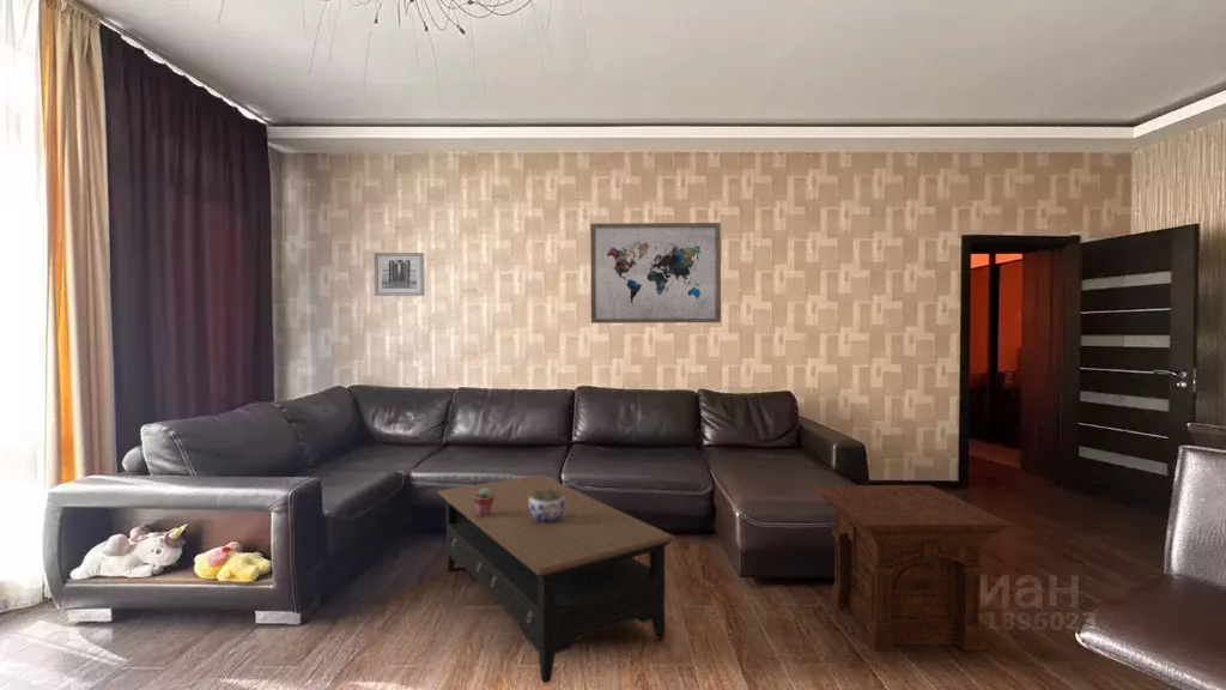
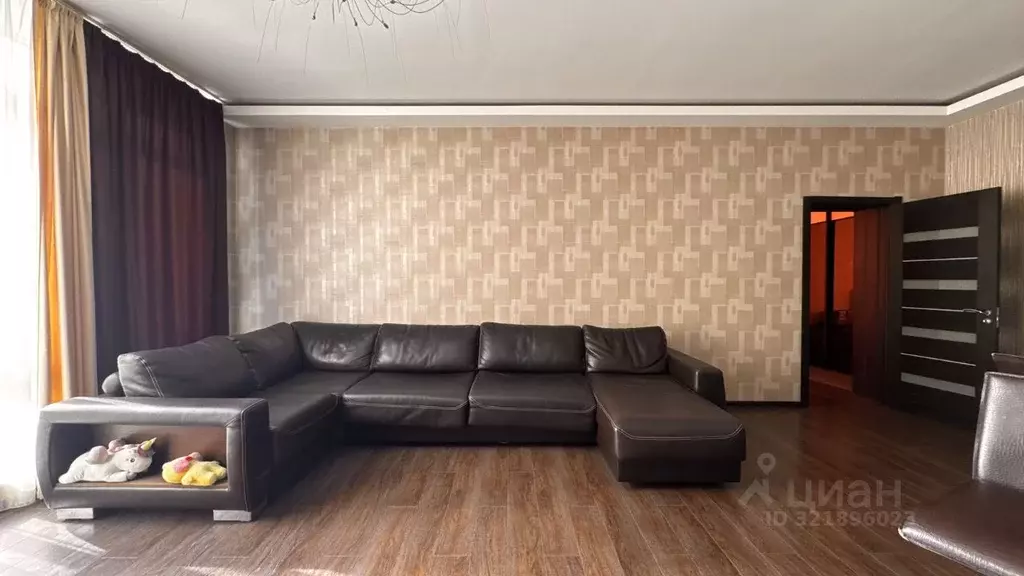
- coffee table (541, 555)
- potted succulent (484, 500)
- wall art (399, 274)
- side table (900, 562)
- wall art (655, 273)
- jar (546, 506)
